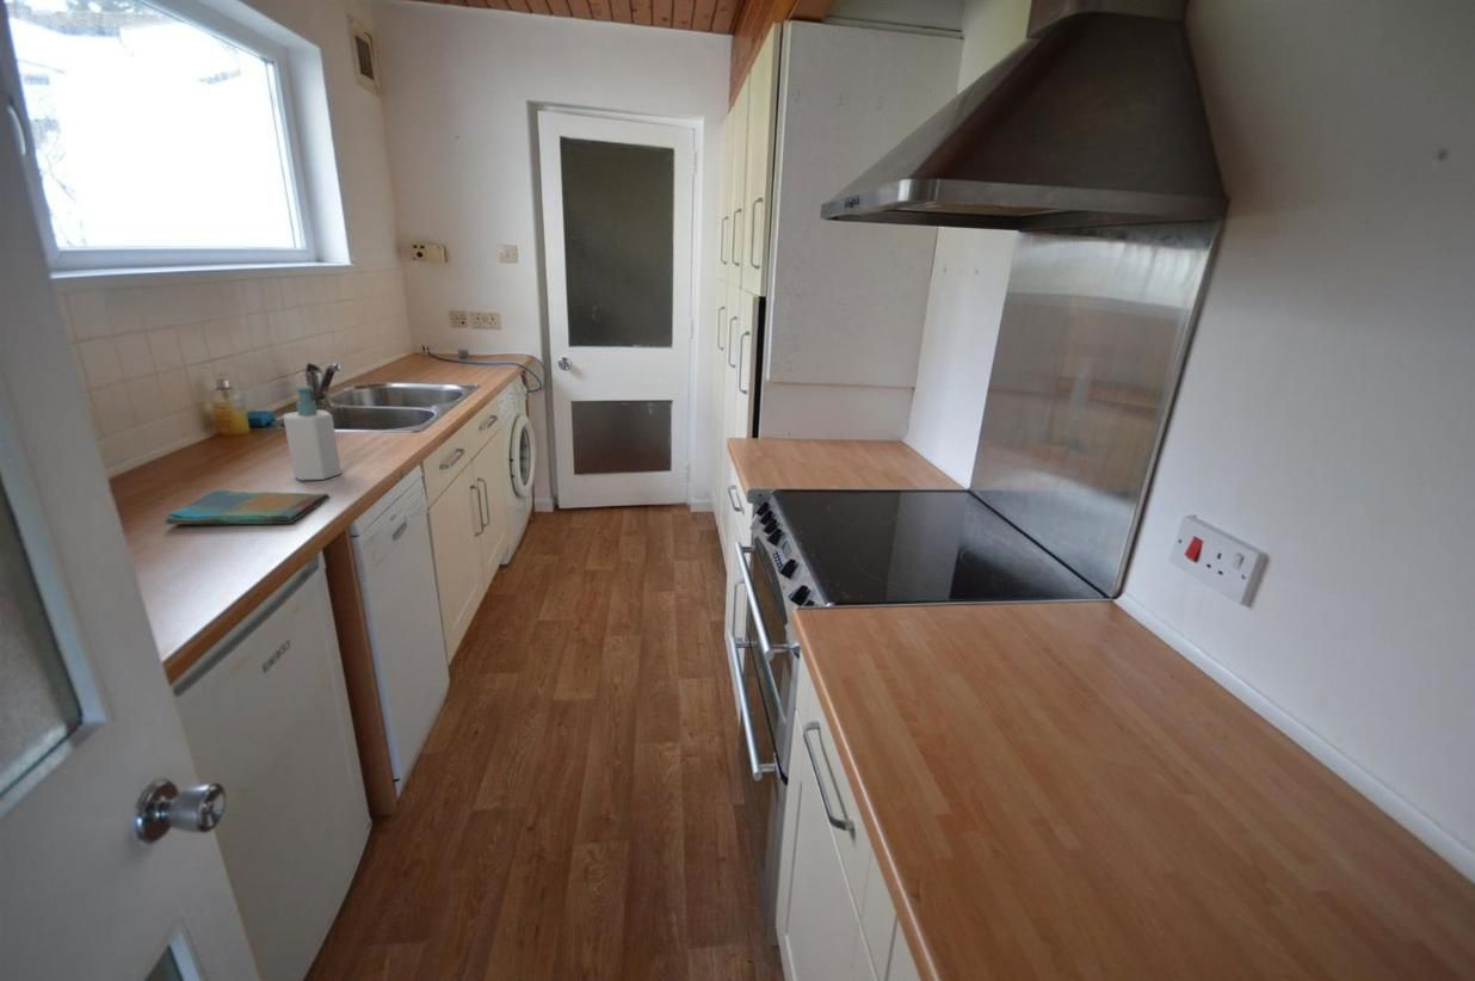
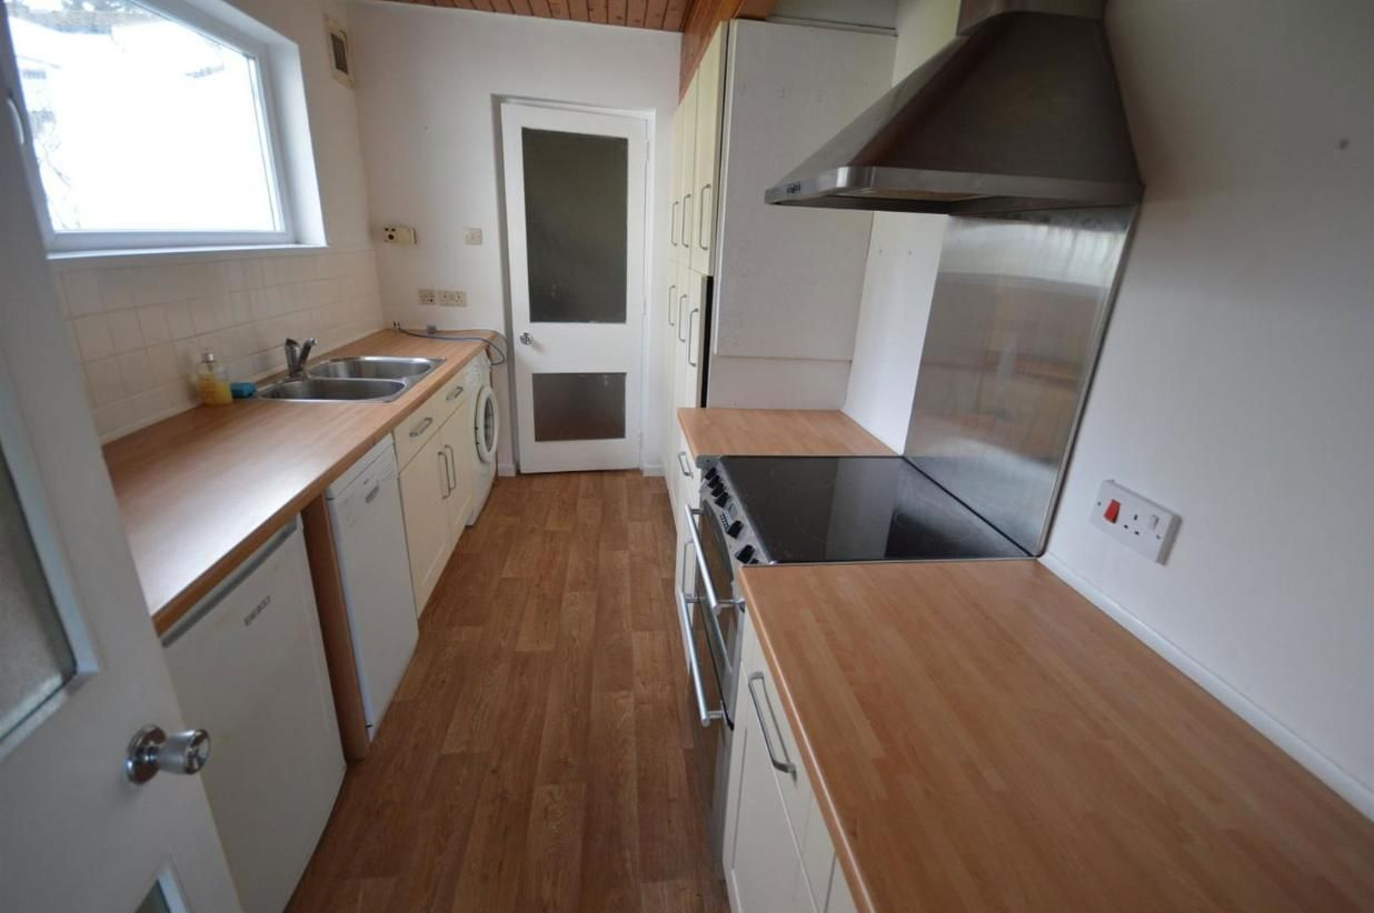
- dish towel (252, 506)
- soap bottle (310, 431)
